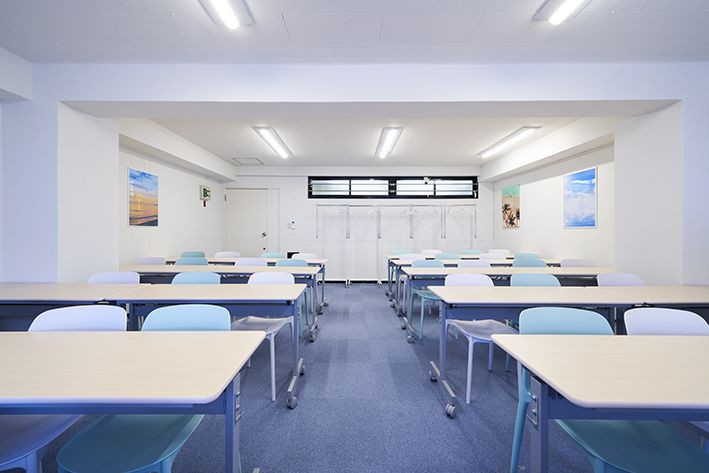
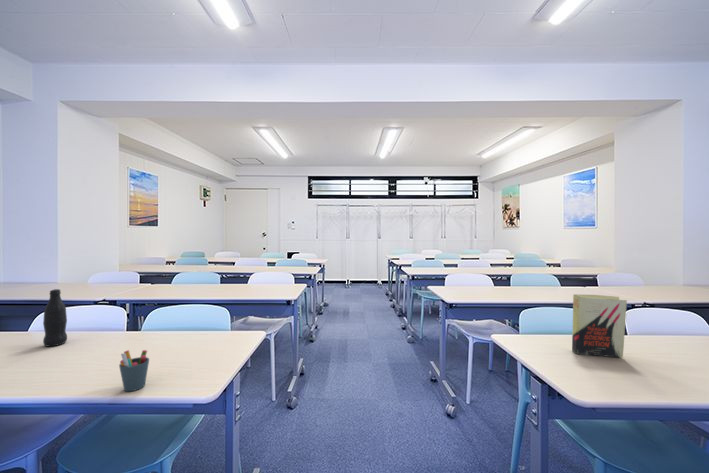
+ pen holder (134, 367)
+ bottle (55, 316)
+ book (597, 325)
